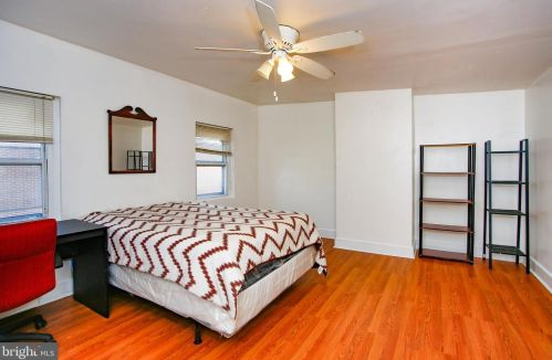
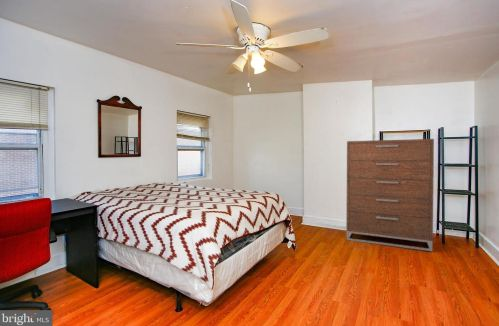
+ dresser (387, 190)
